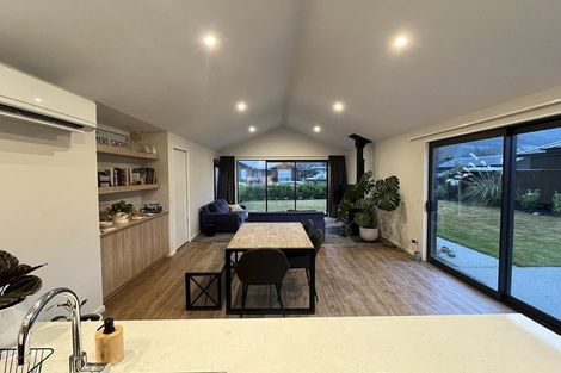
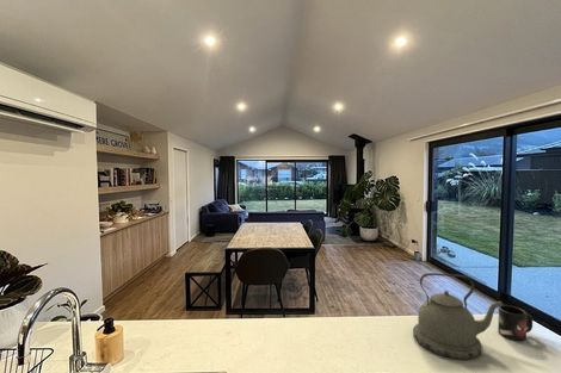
+ kettle (449, 307)
+ mug (516, 322)
